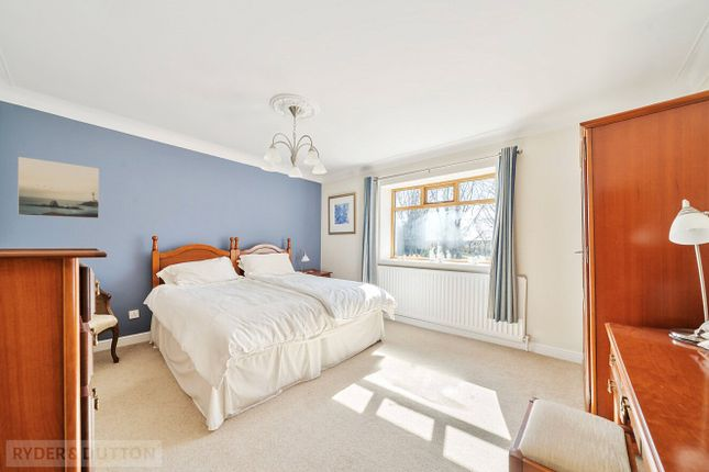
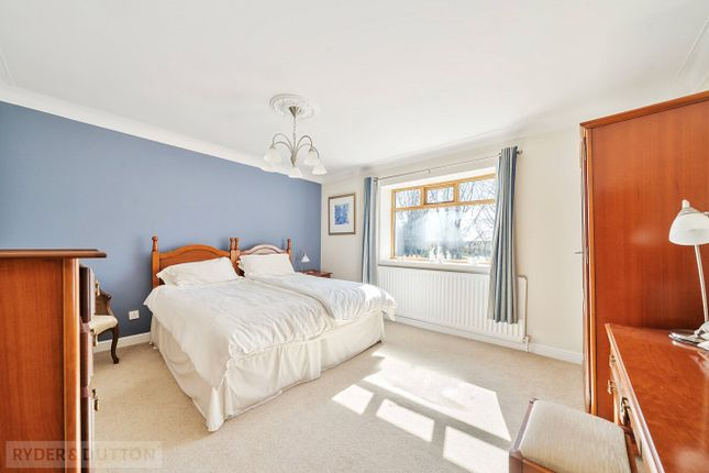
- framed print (62, 190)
